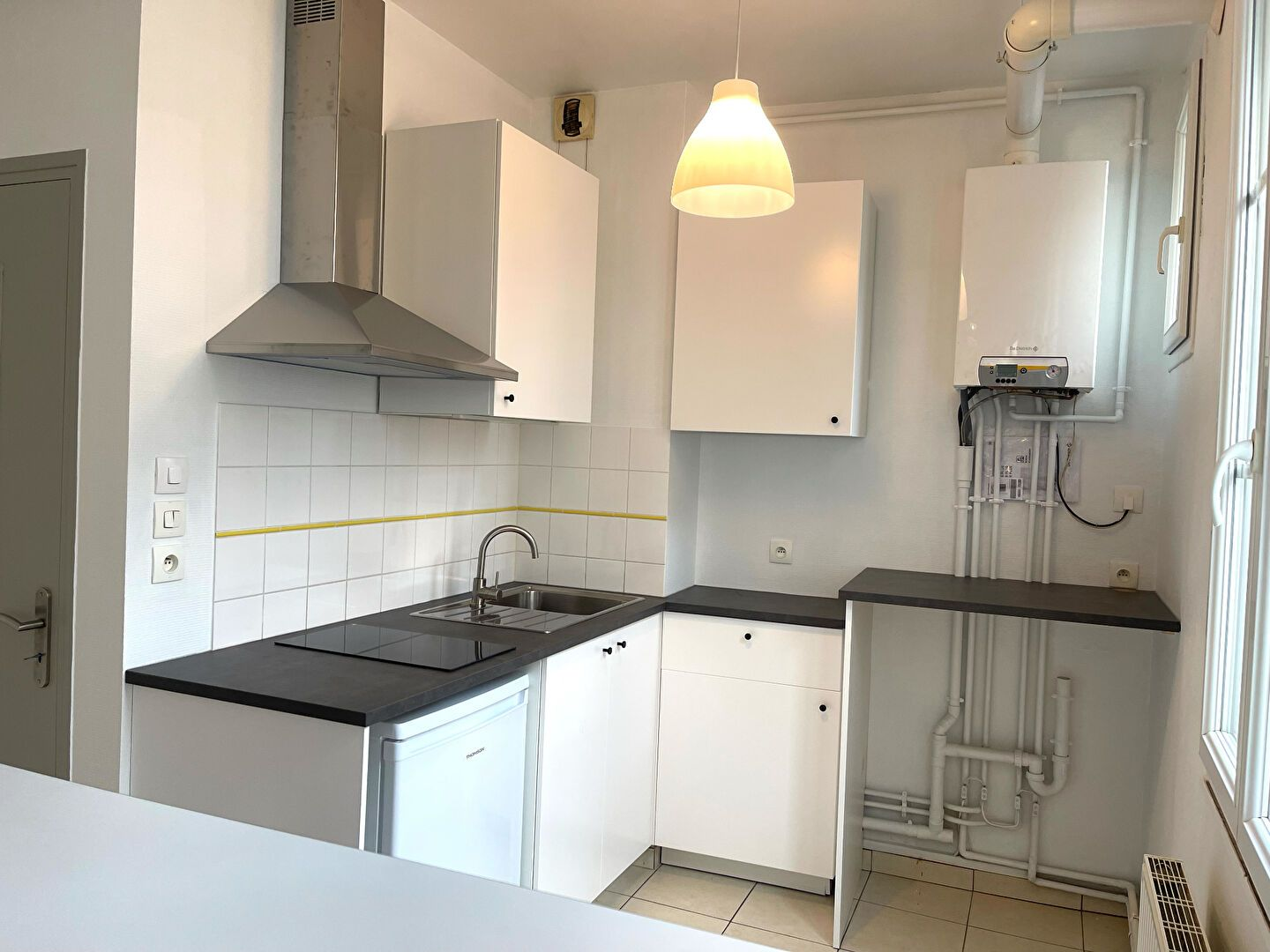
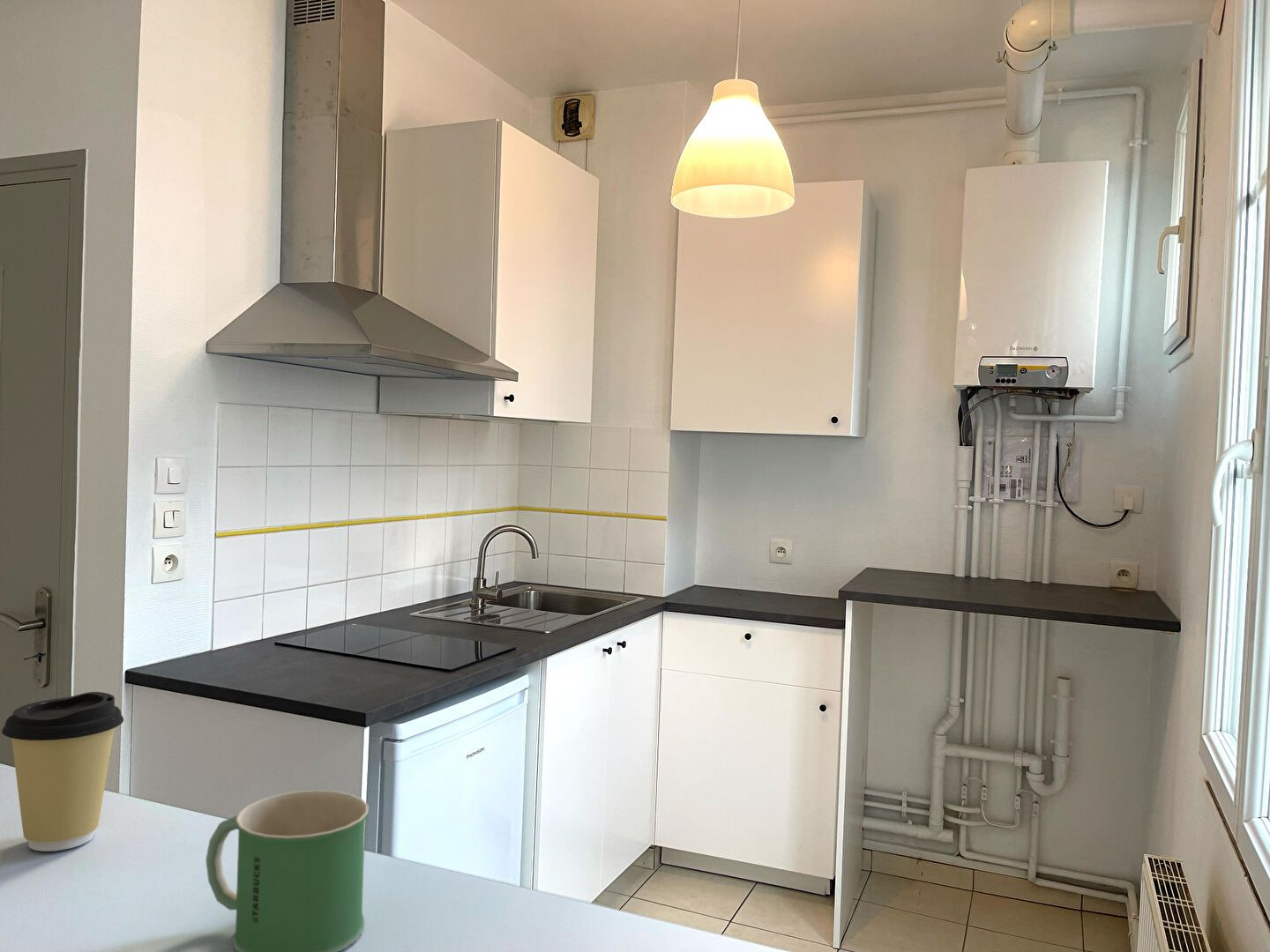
+ coffee cup (63, 770)
+ mug (282, 868)
